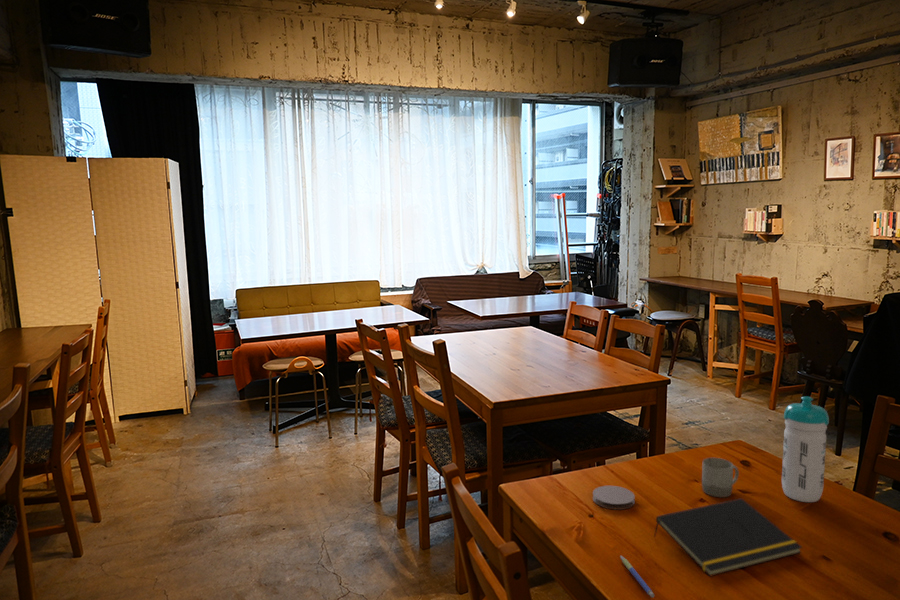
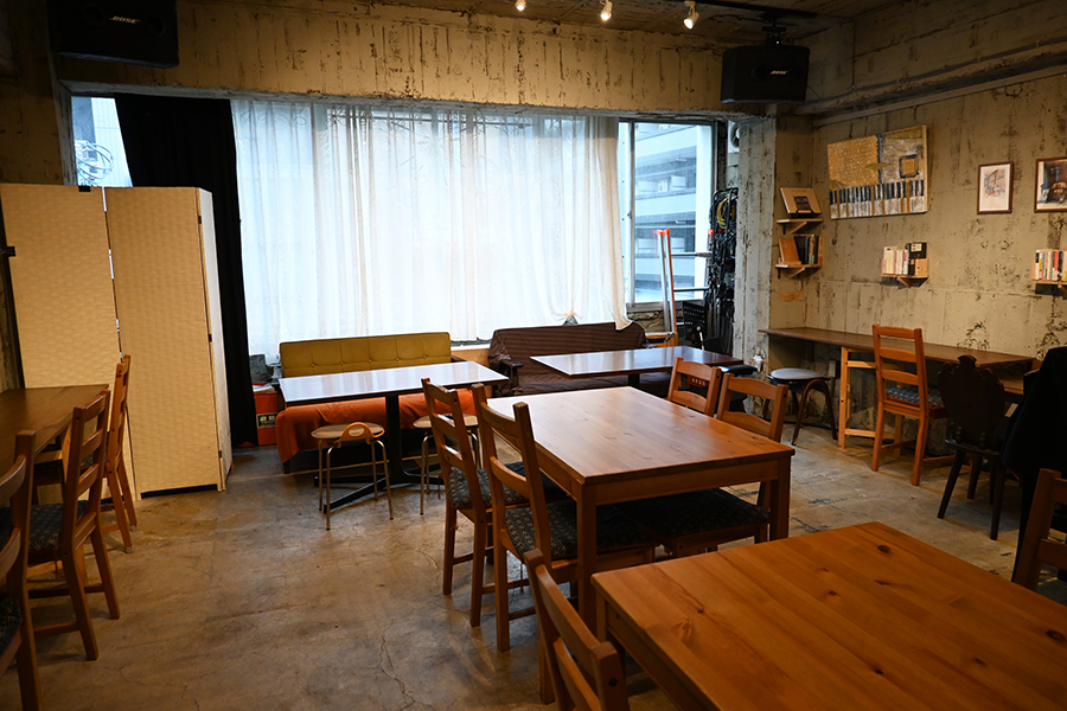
- cup (722, 476)
- pen (635, 574)
- water bottle (804, 446)
- notepad (726, 533)
- coaster (613, 497)
